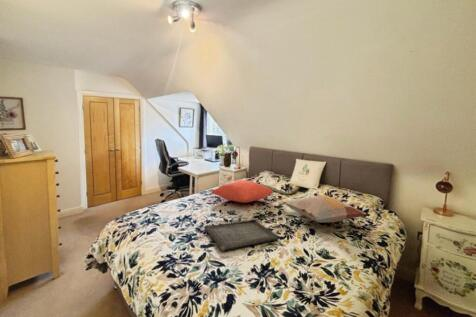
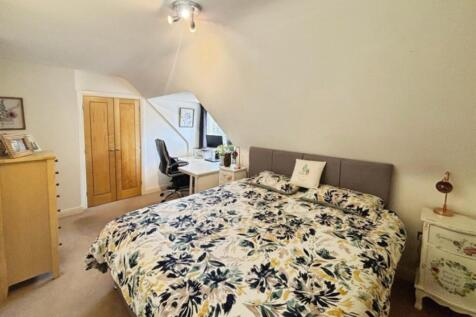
- cushion (241, 191)
- serving tray (240, 232)
- decorative pillow (322, 207)
